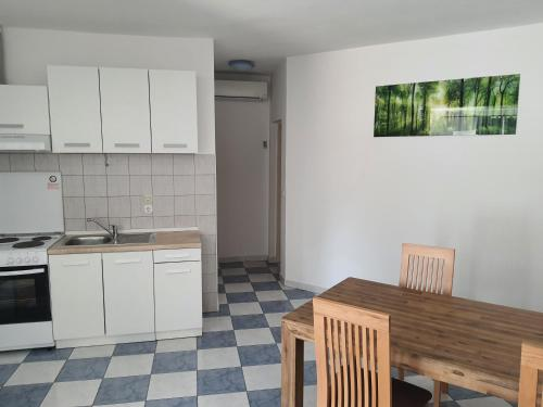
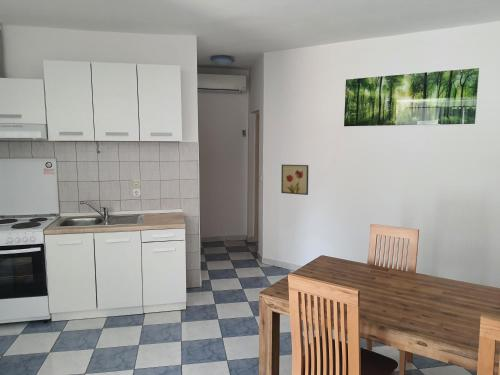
+ wall art (294, 179)
